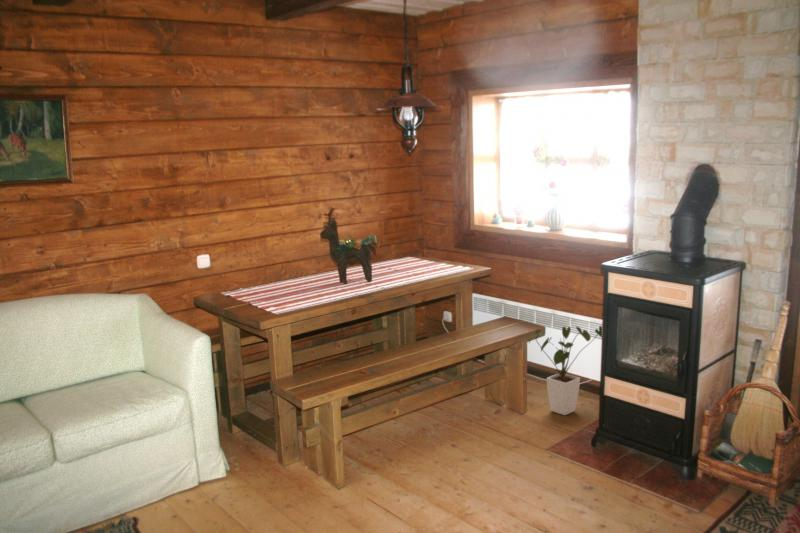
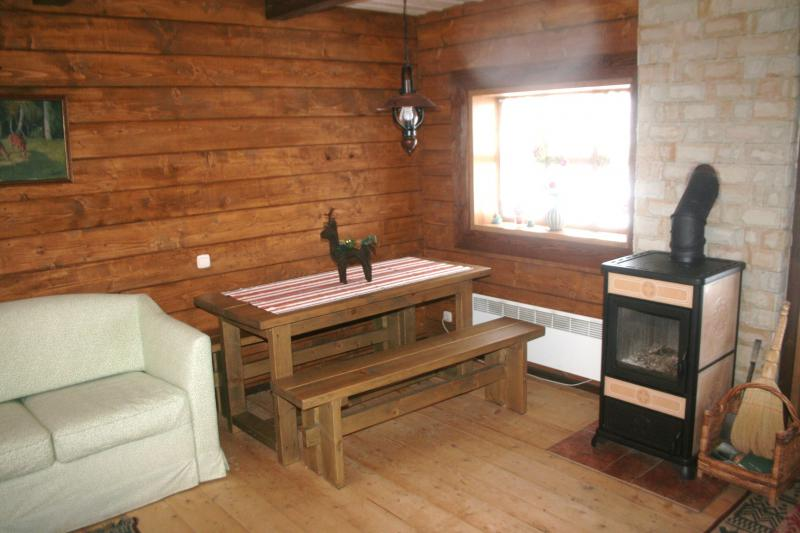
- house plant (567, 370)
